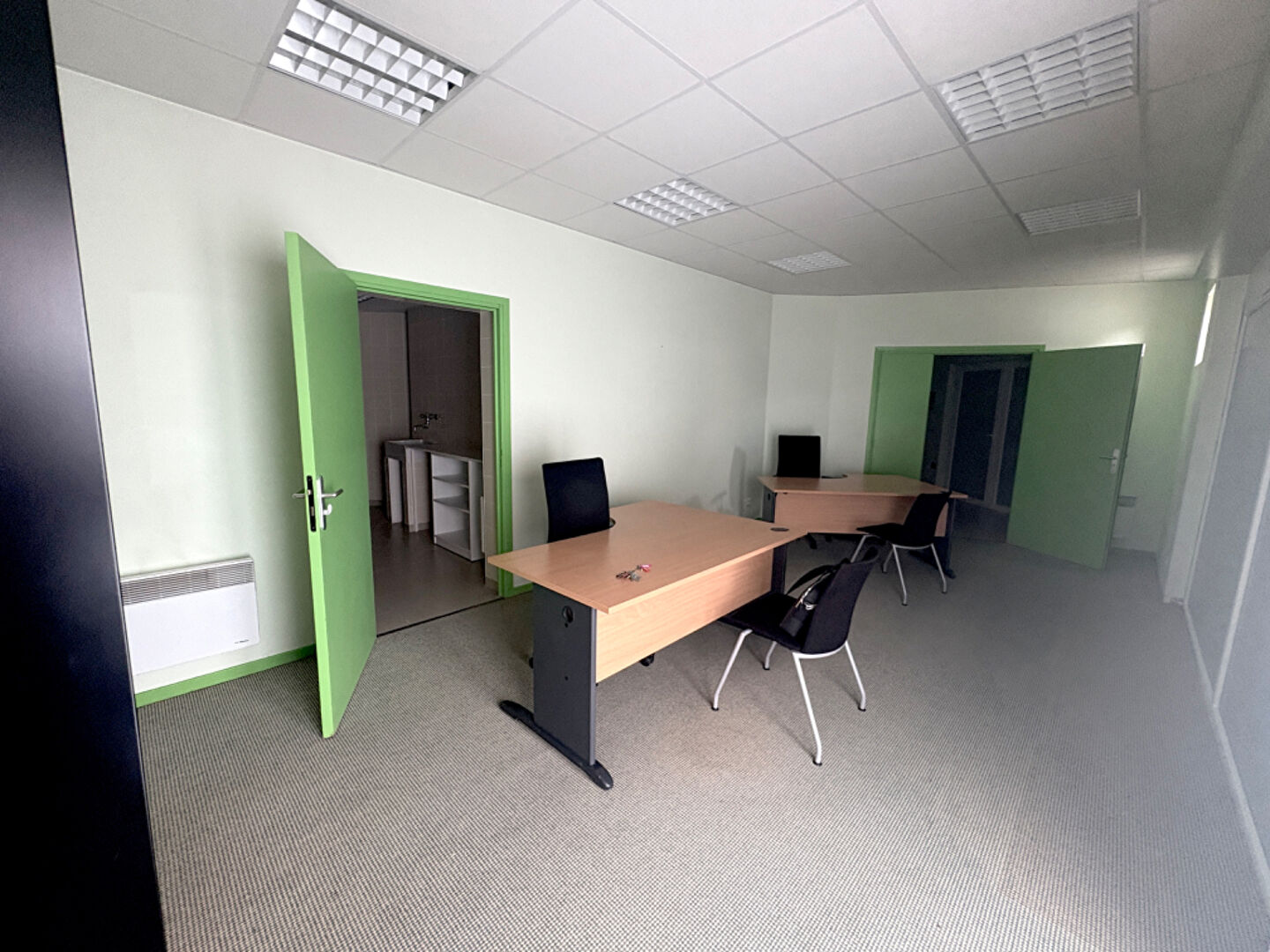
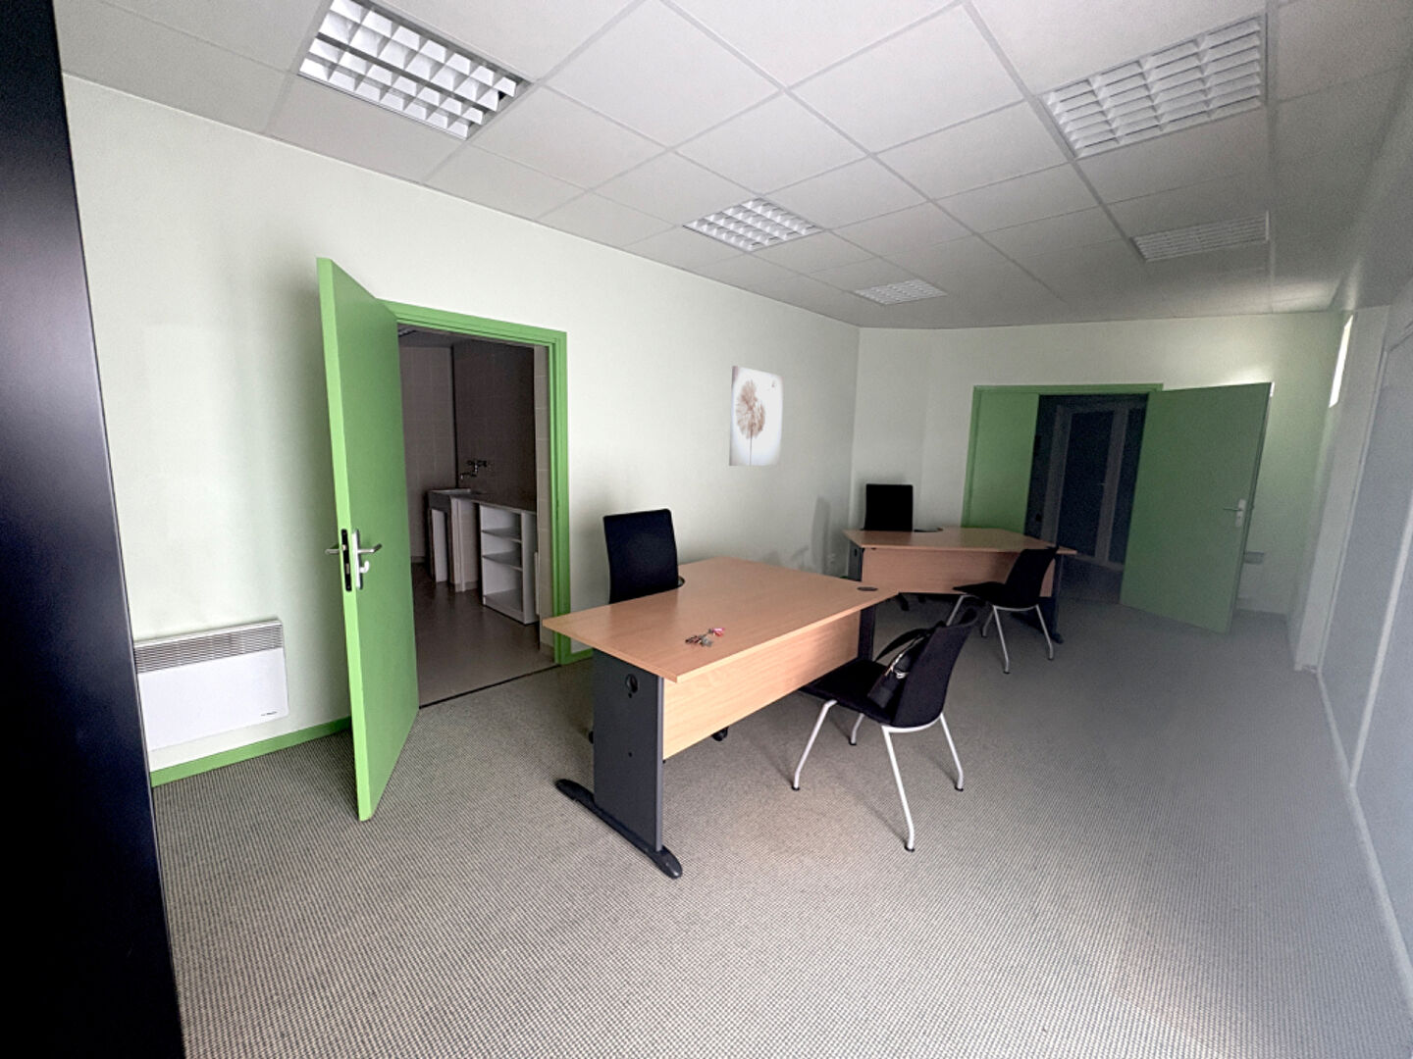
+ wall art (758, 418)
